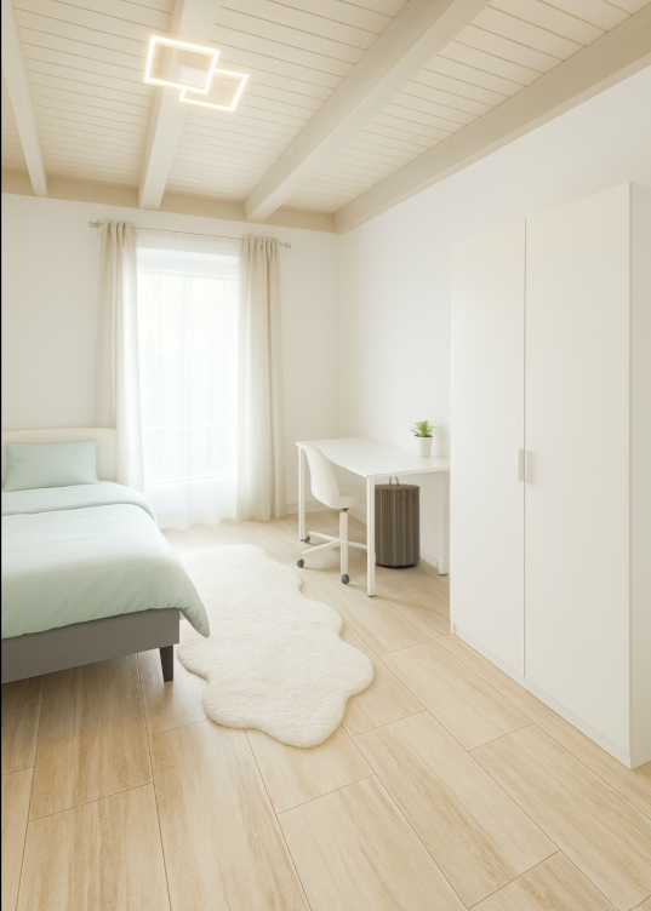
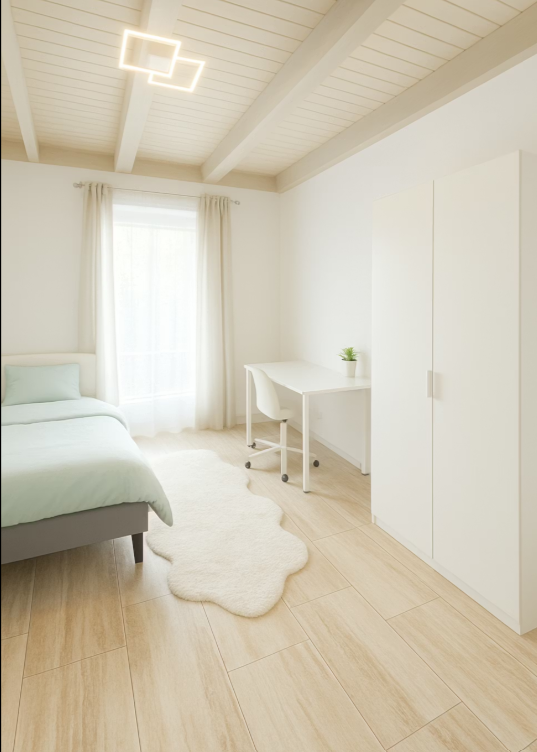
- laundry hamper (394, 517)
